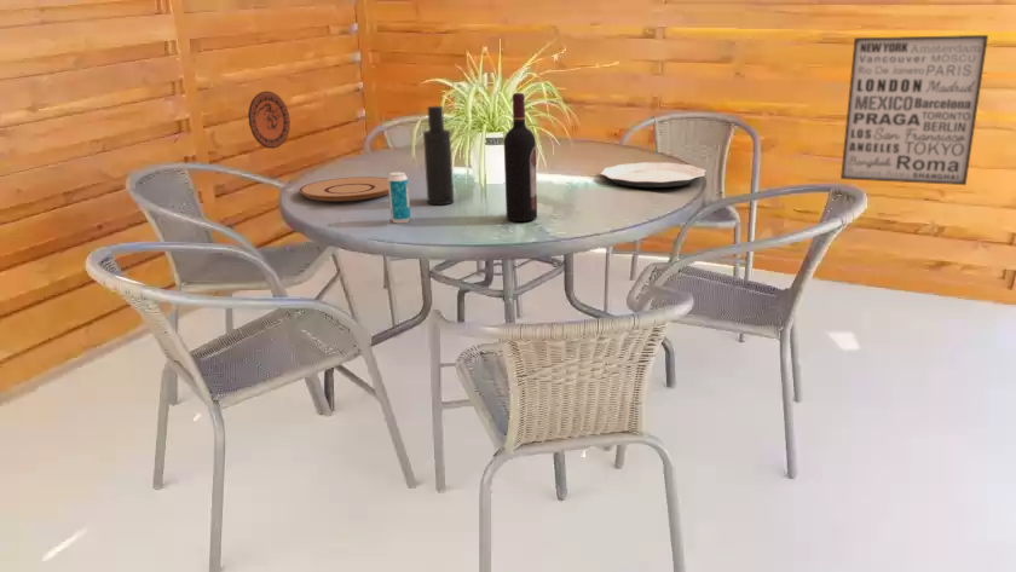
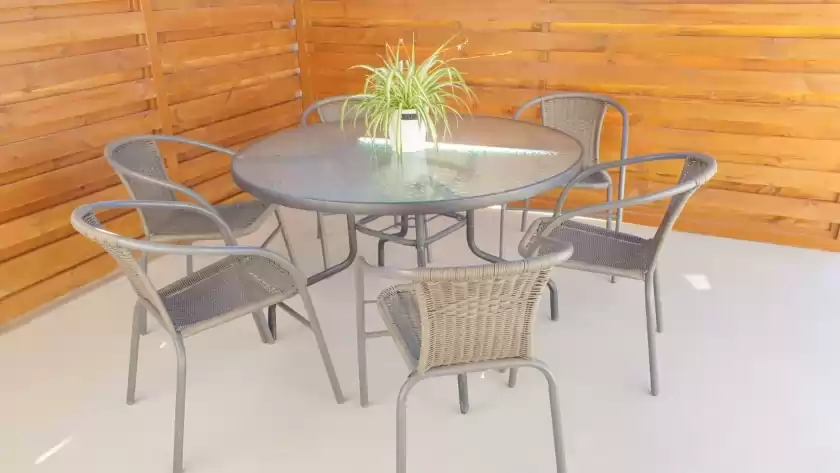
- plate (652, 175)
- plate (350, 189)
- wine bottle (520, 157)
- atomizer (438, 155)
- wall art (910, 110)
- beverage can (398, 197)
- decorative plate (269, 120)
